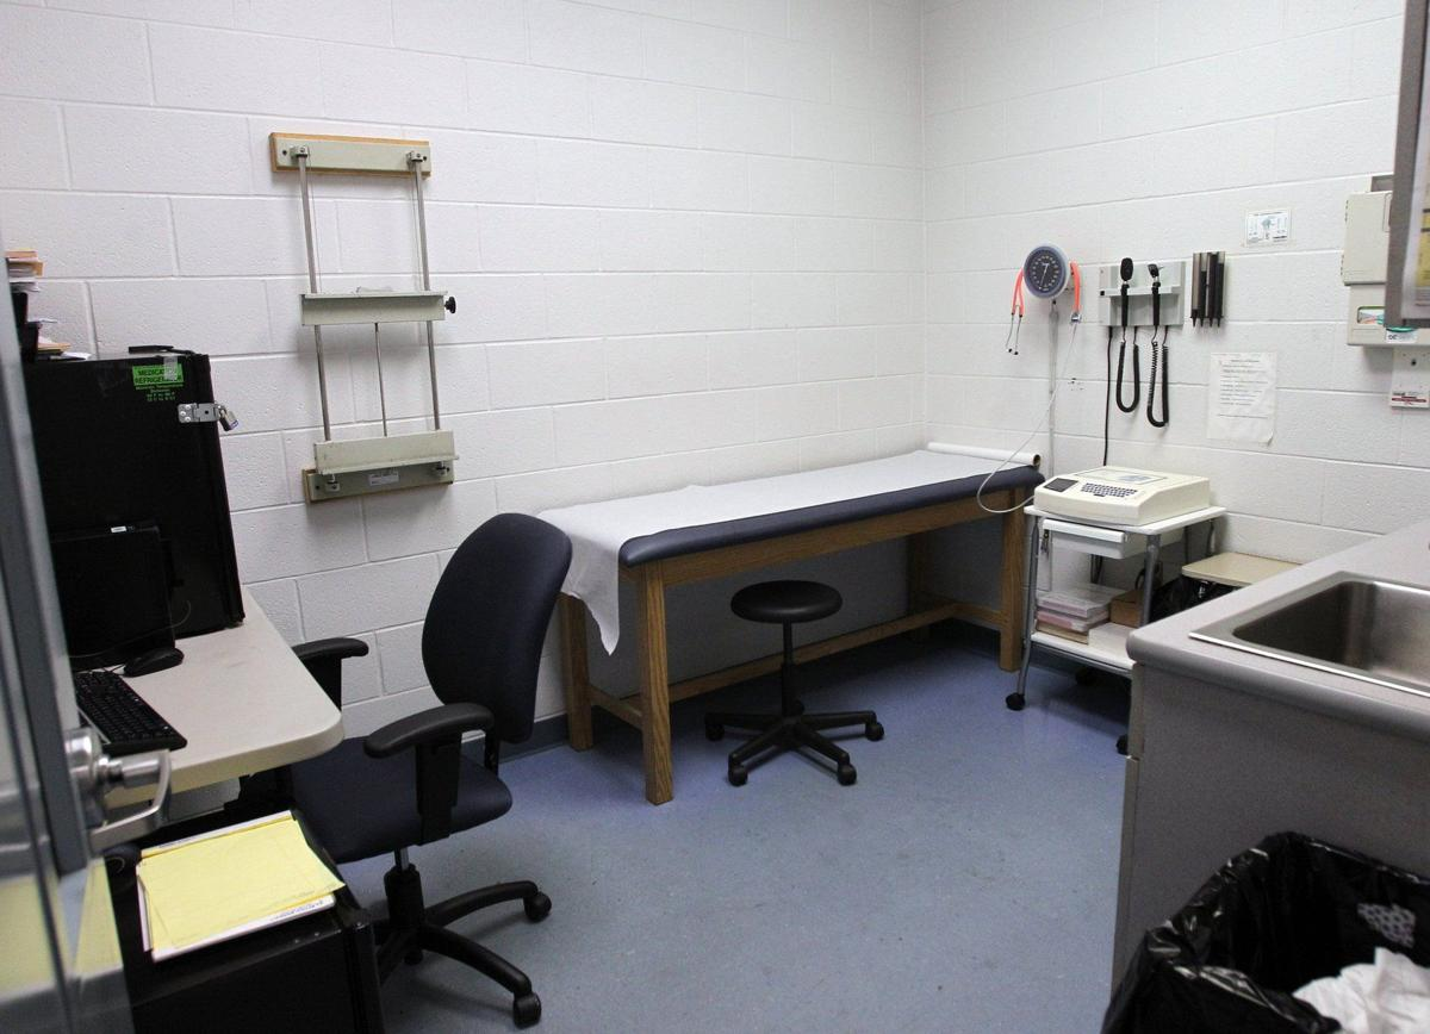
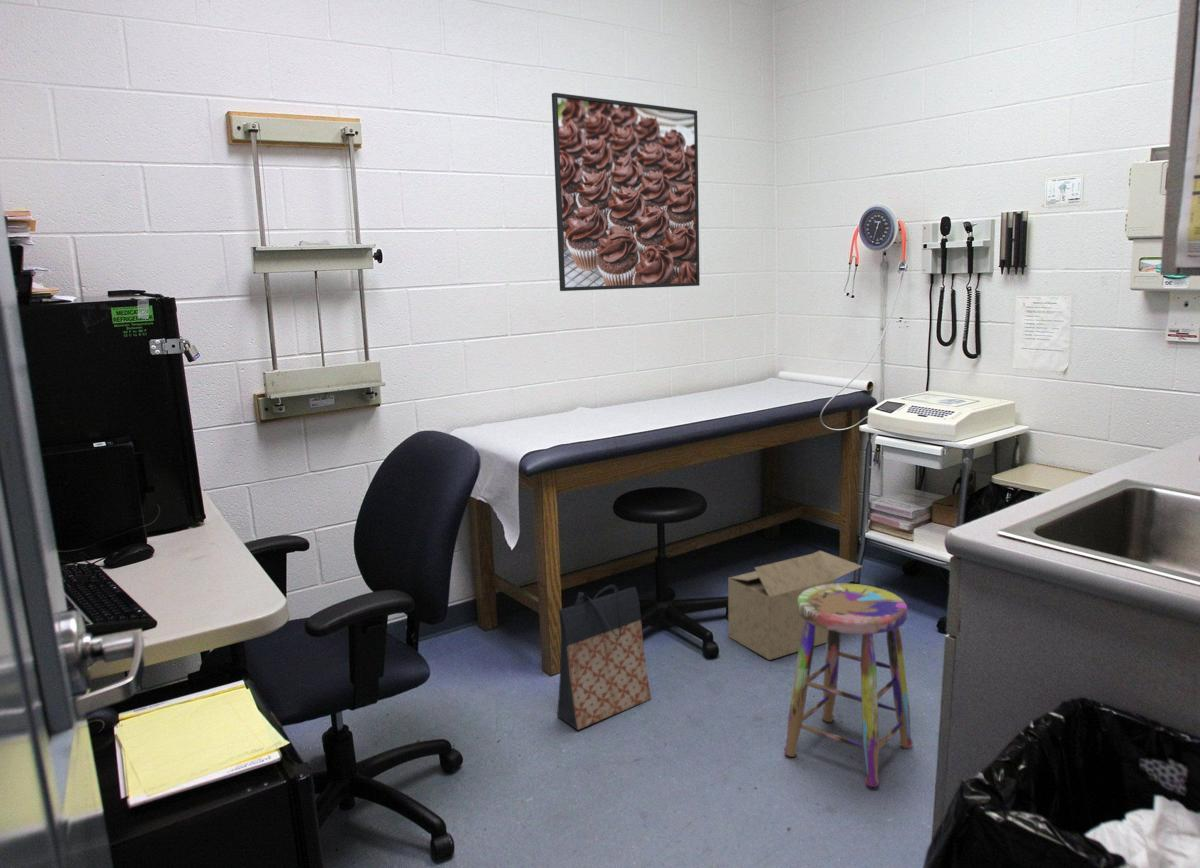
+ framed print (631, 197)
+ step stool (861, 677)
+ bag (601, 648)
+ cardboard box (795, 594)
